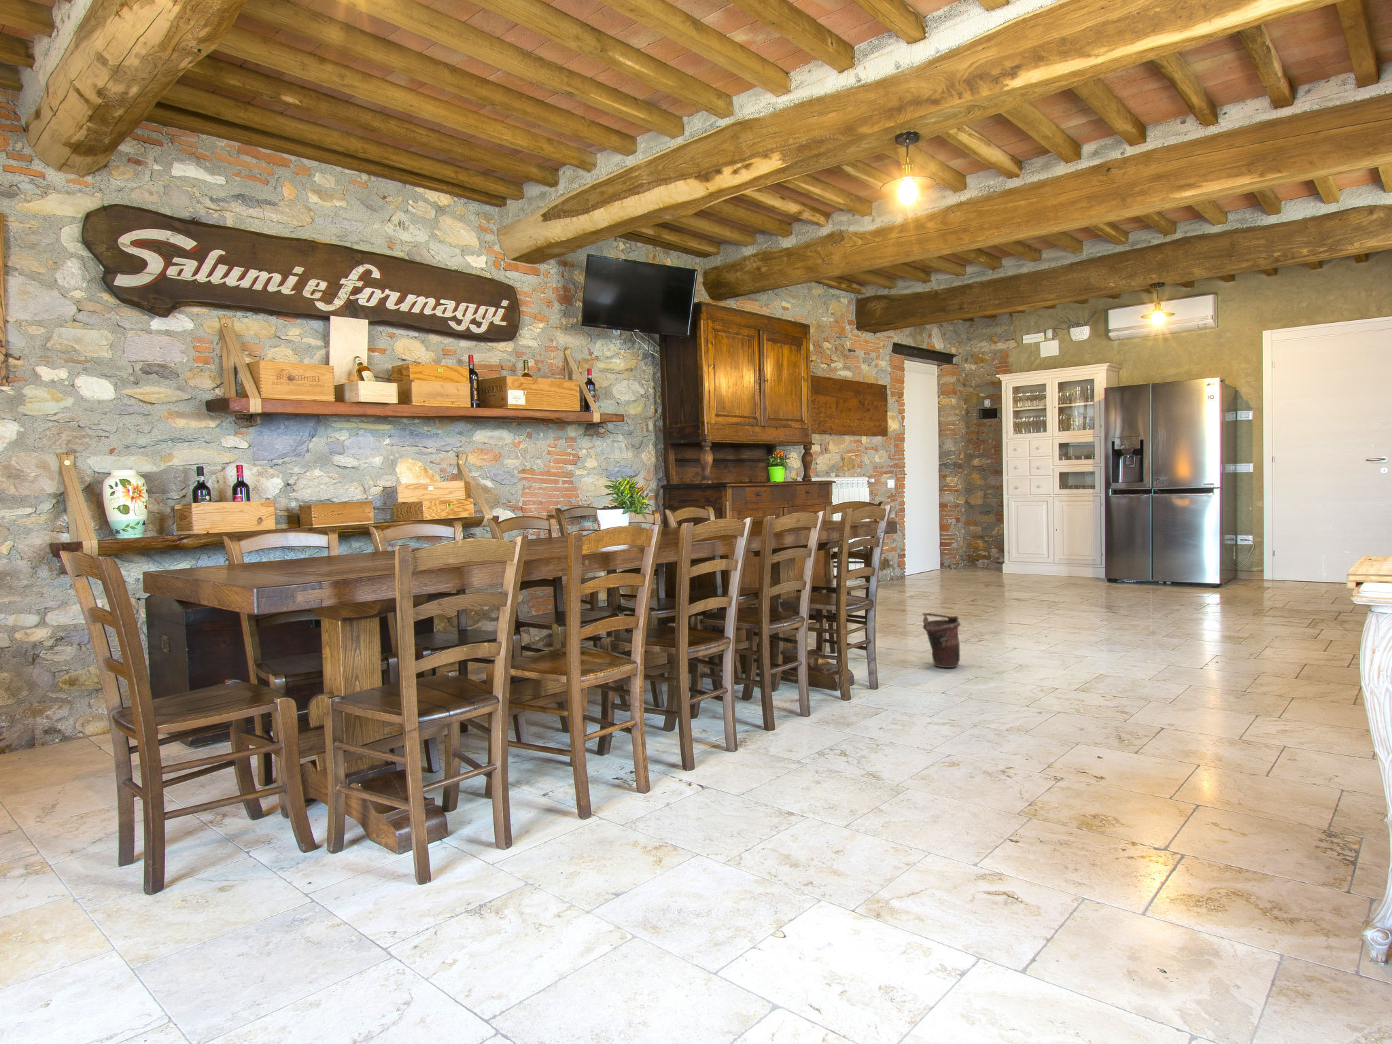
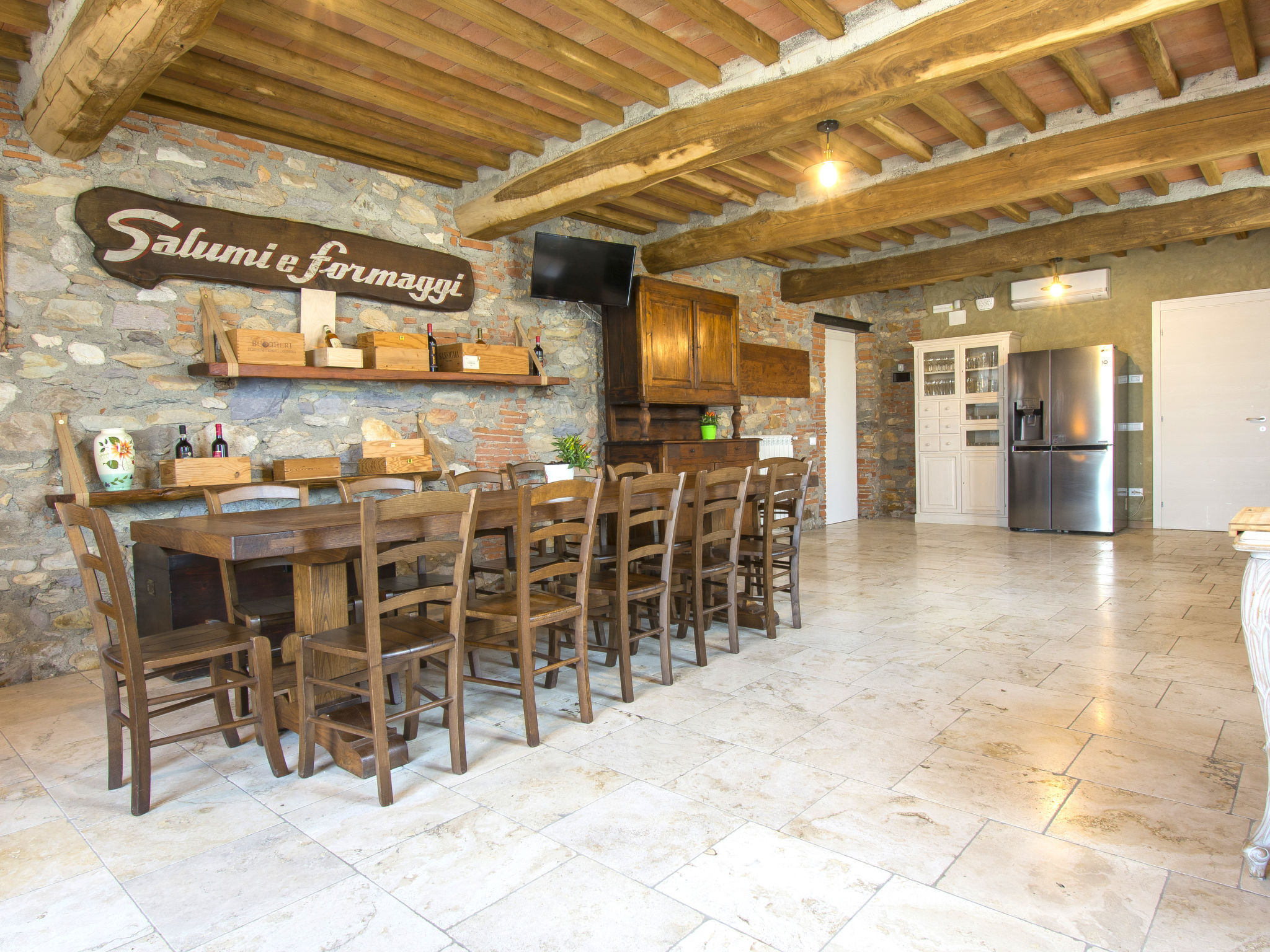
- bucket (940, 639)
